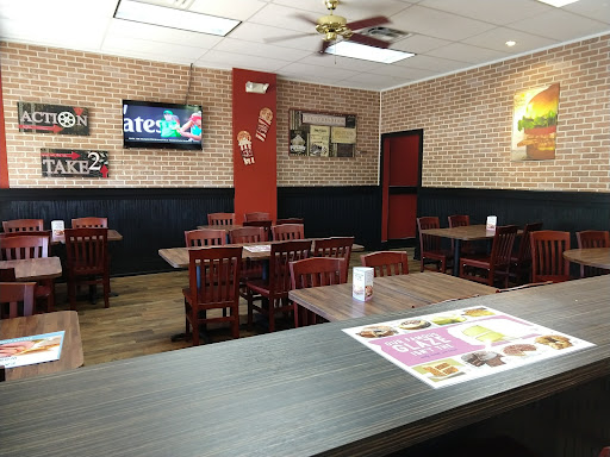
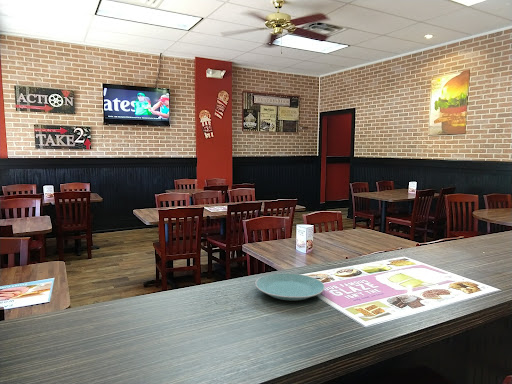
+ plate (289, 287)
